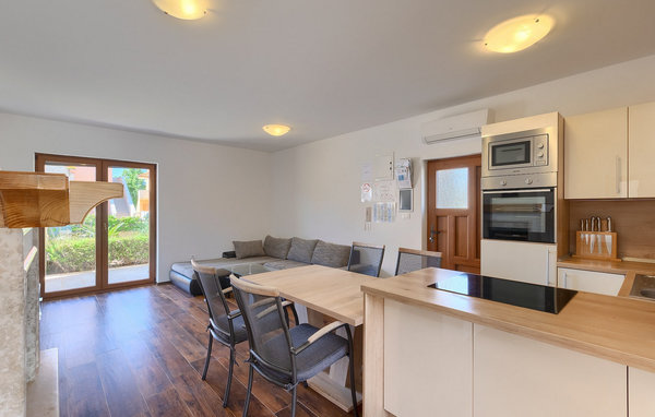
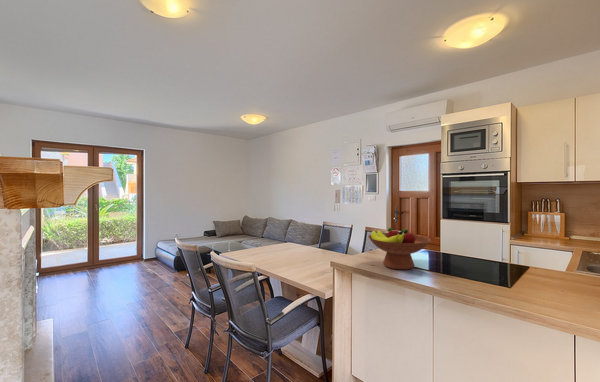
+ fruit bowl (398, 246)
